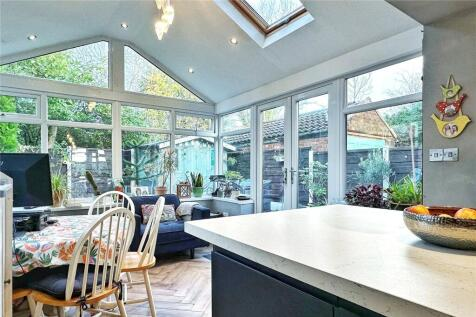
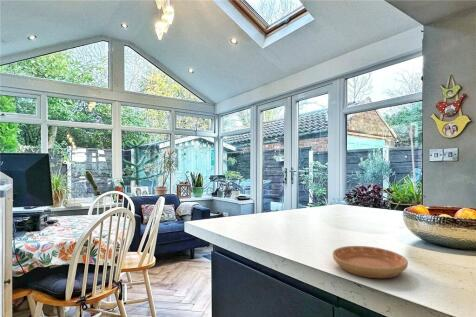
+ saucer (368, 261)
